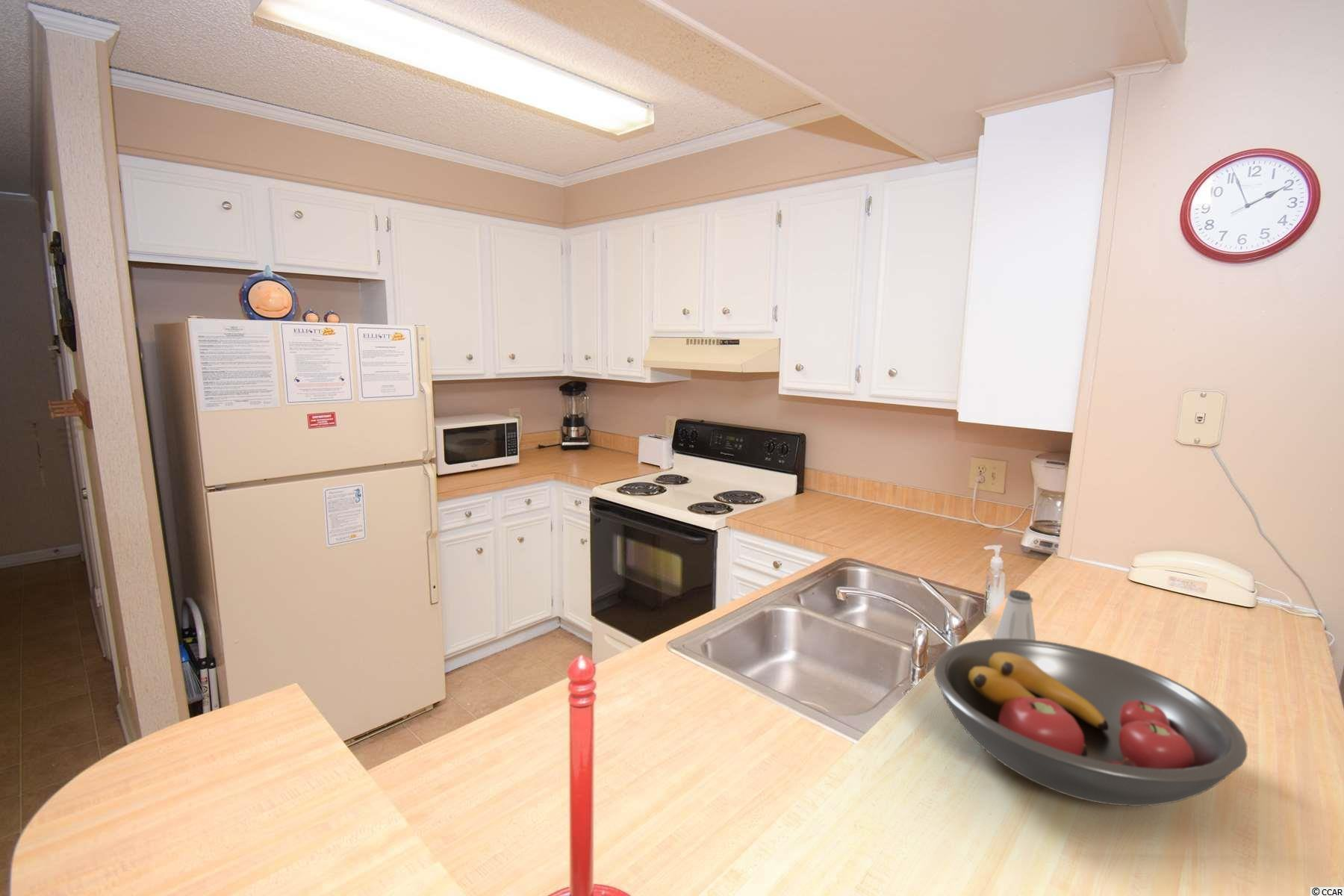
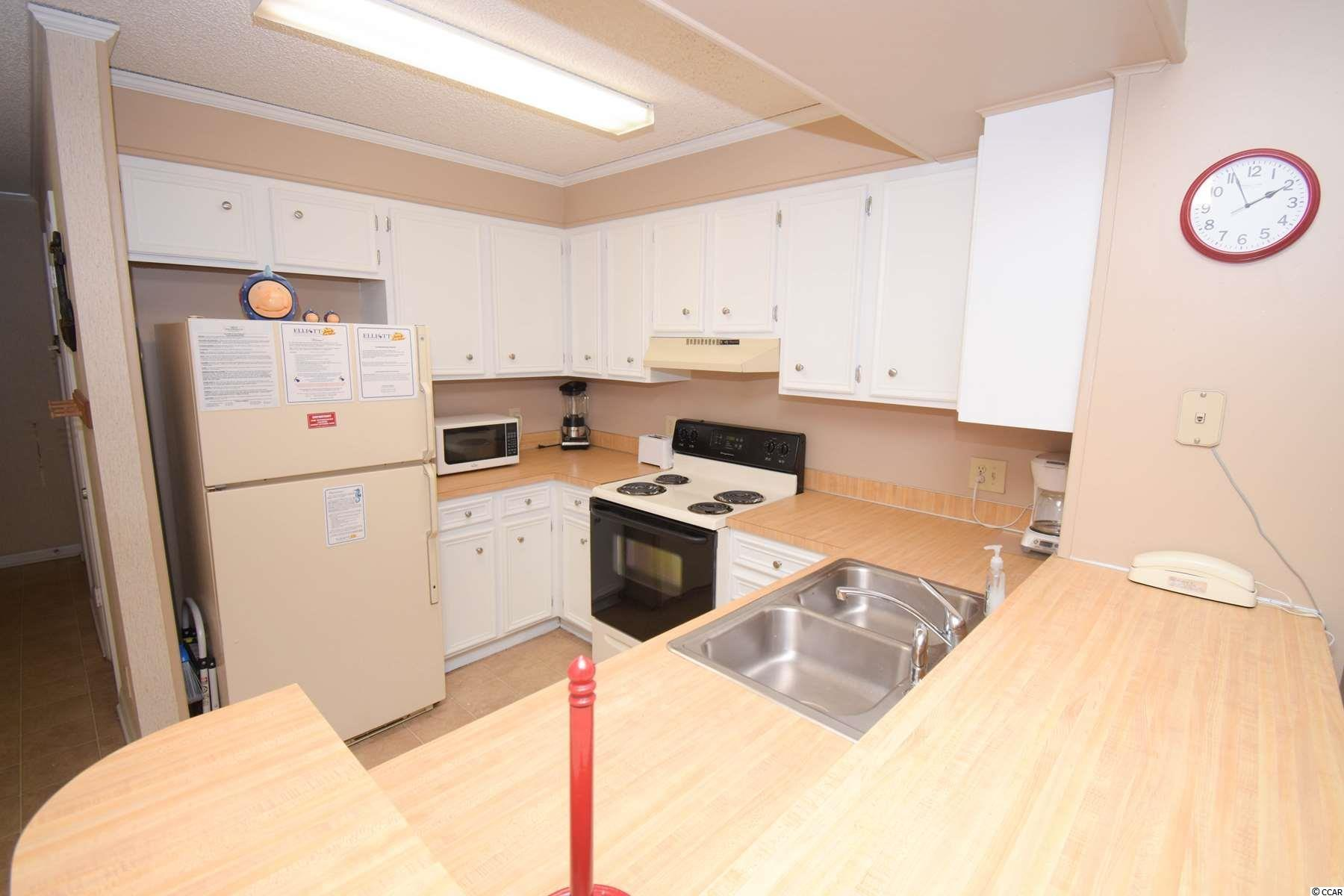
- fruit bowl (1071, 718)
- saltshaker (1017, 617)
